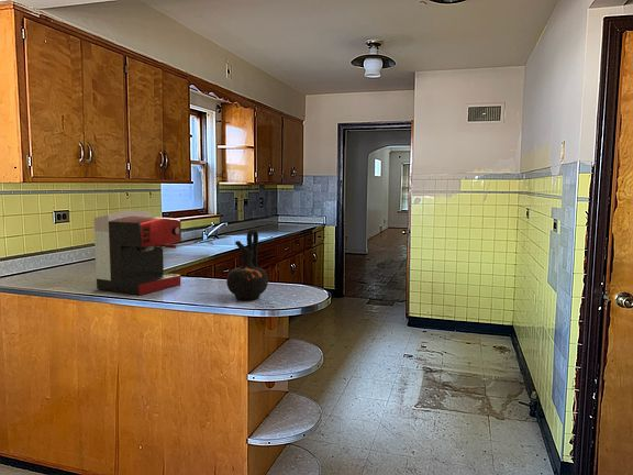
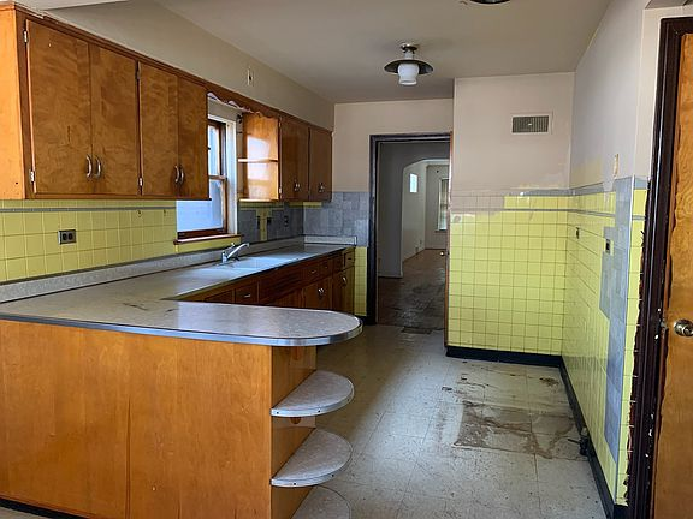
- coffee maker (145, 248)
- ceramic jug (247, 264)
